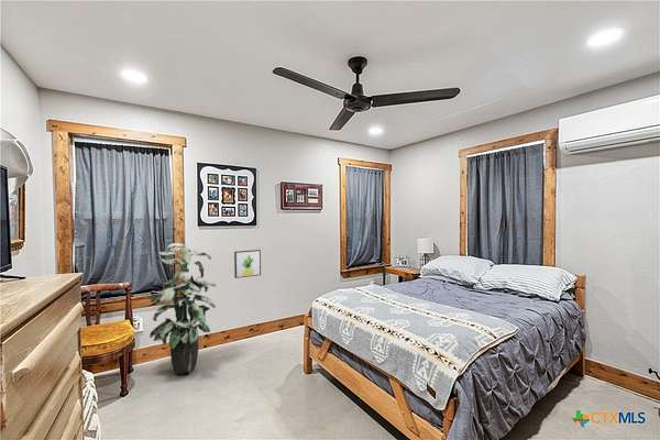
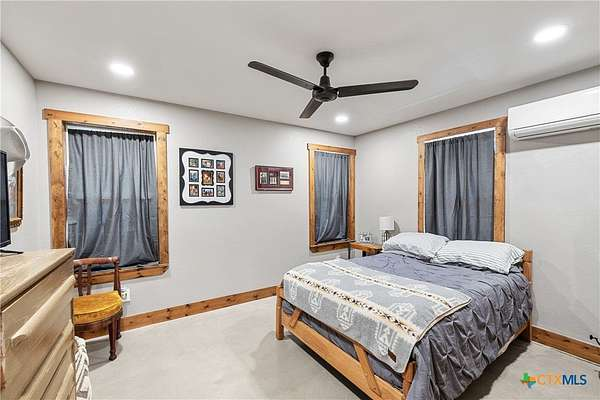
- wall art (248, 263)
- indoor plant (182, 306)
